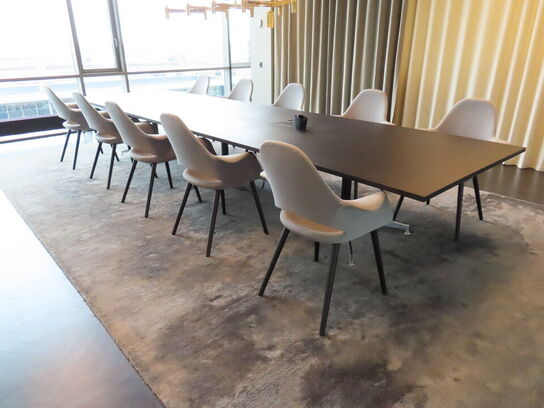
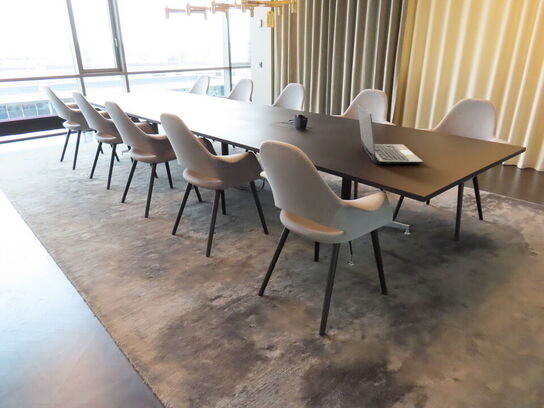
+ laptop computer (388, 144)
